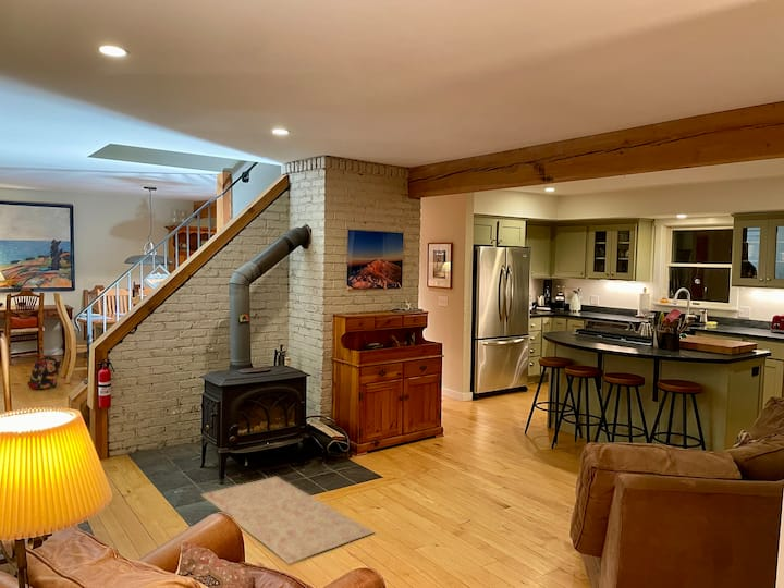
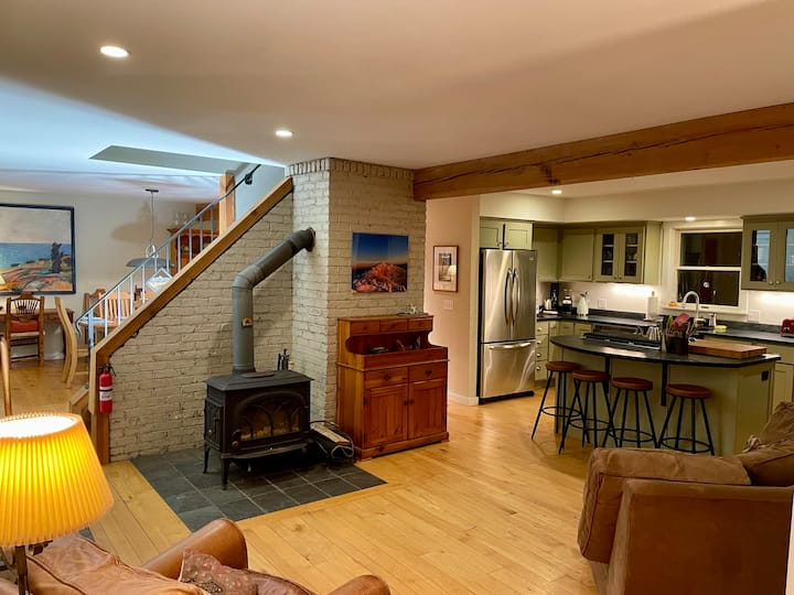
- backpack (44, 371)
- rug (281, 512)
